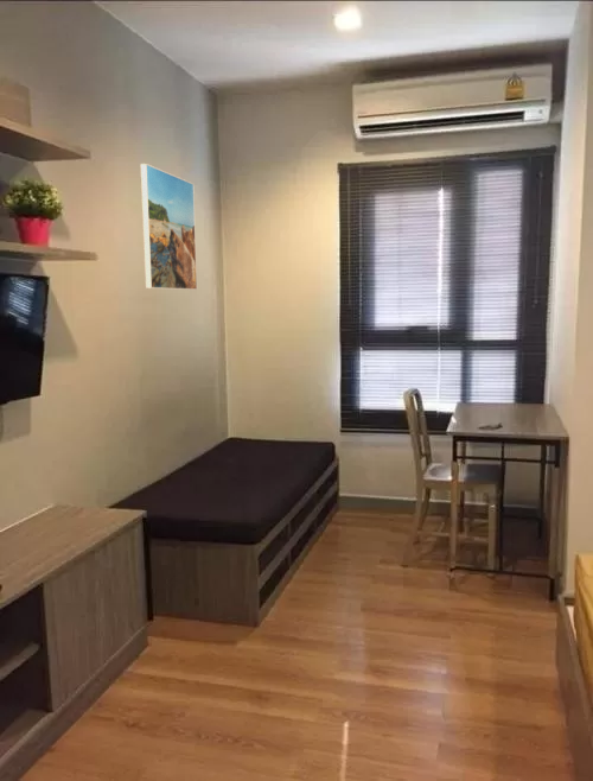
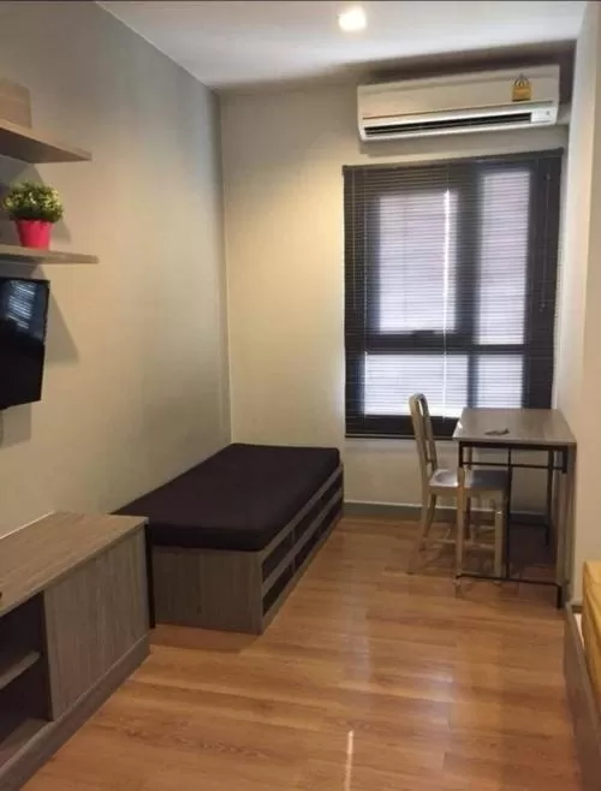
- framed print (171, 231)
